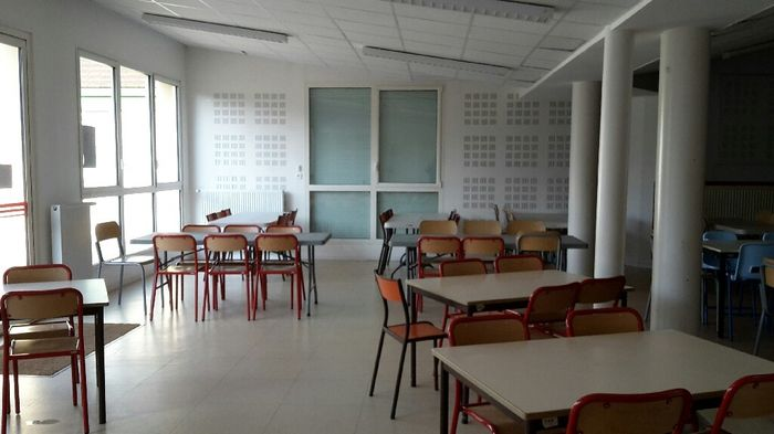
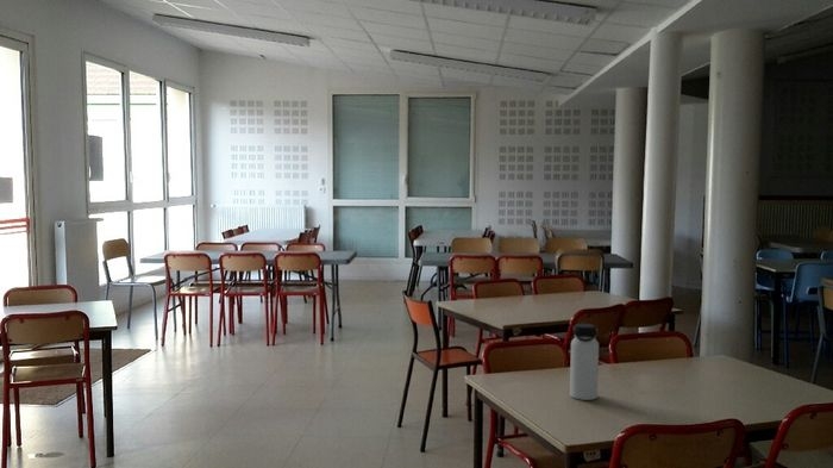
+ water bottle (584, 361)
